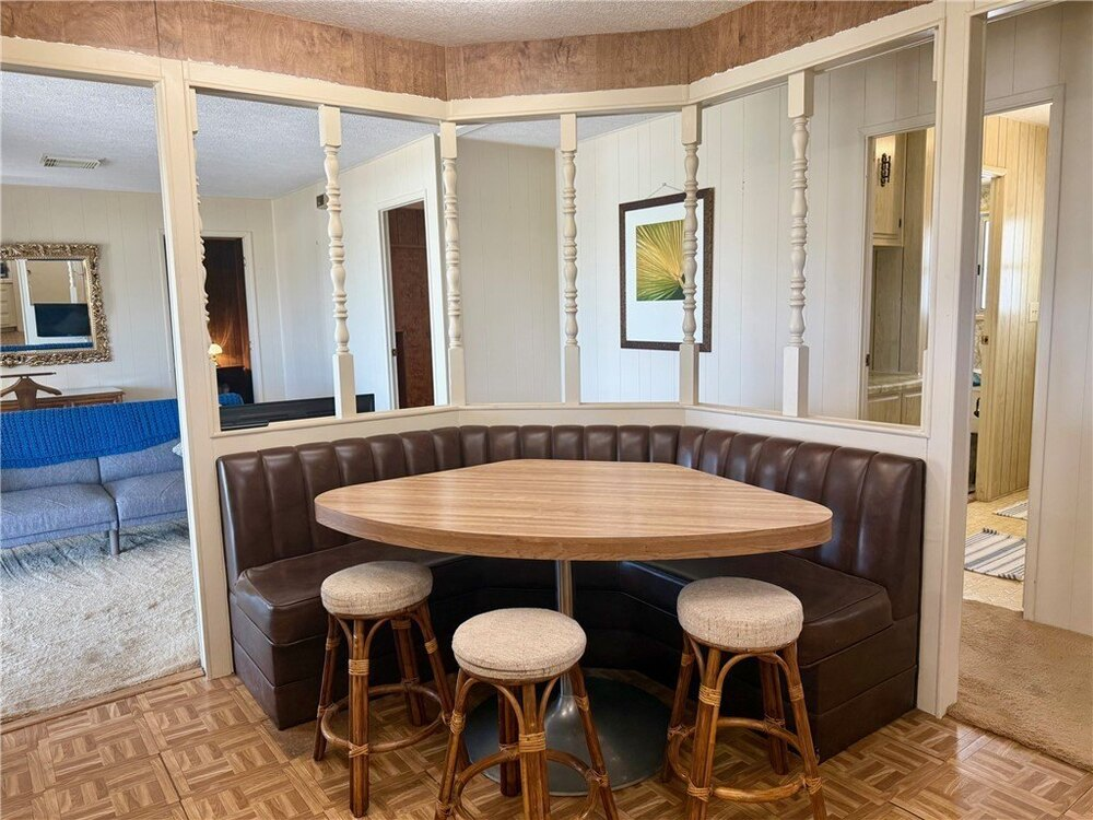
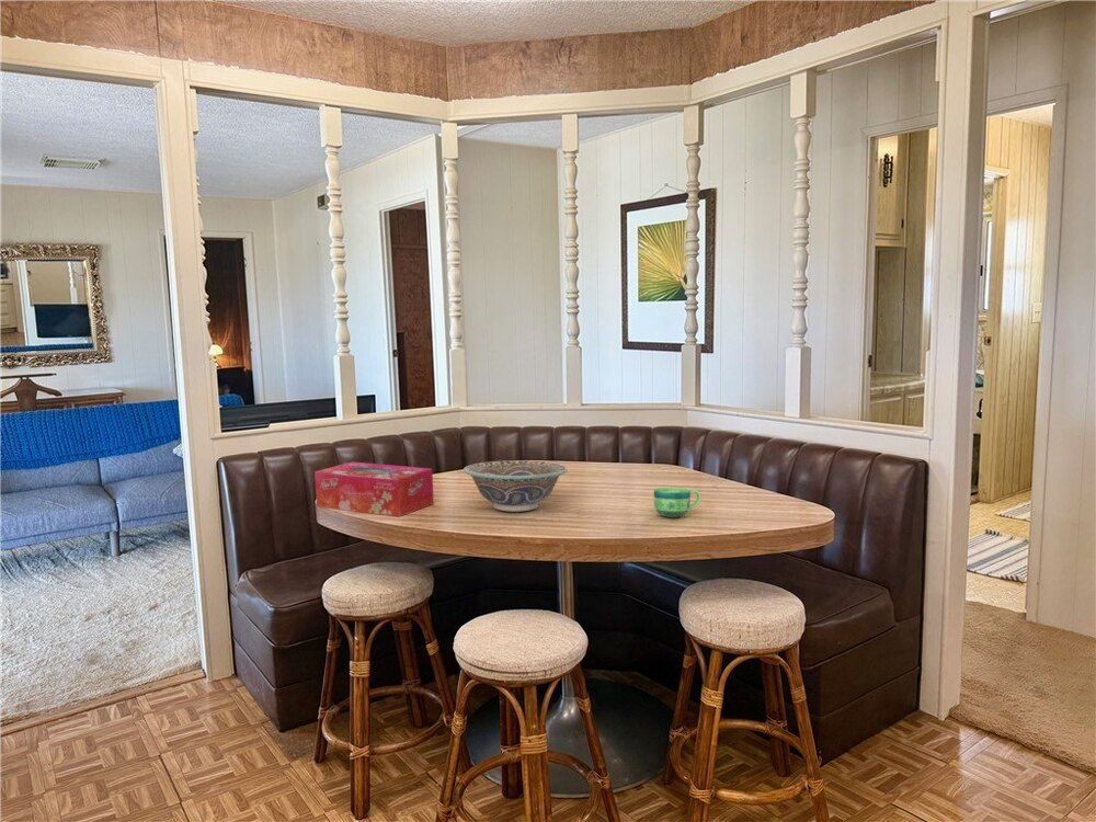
+ decorative bowl (515, 486)
+ cup (676, 501)
+ tissue box (374, 487)
